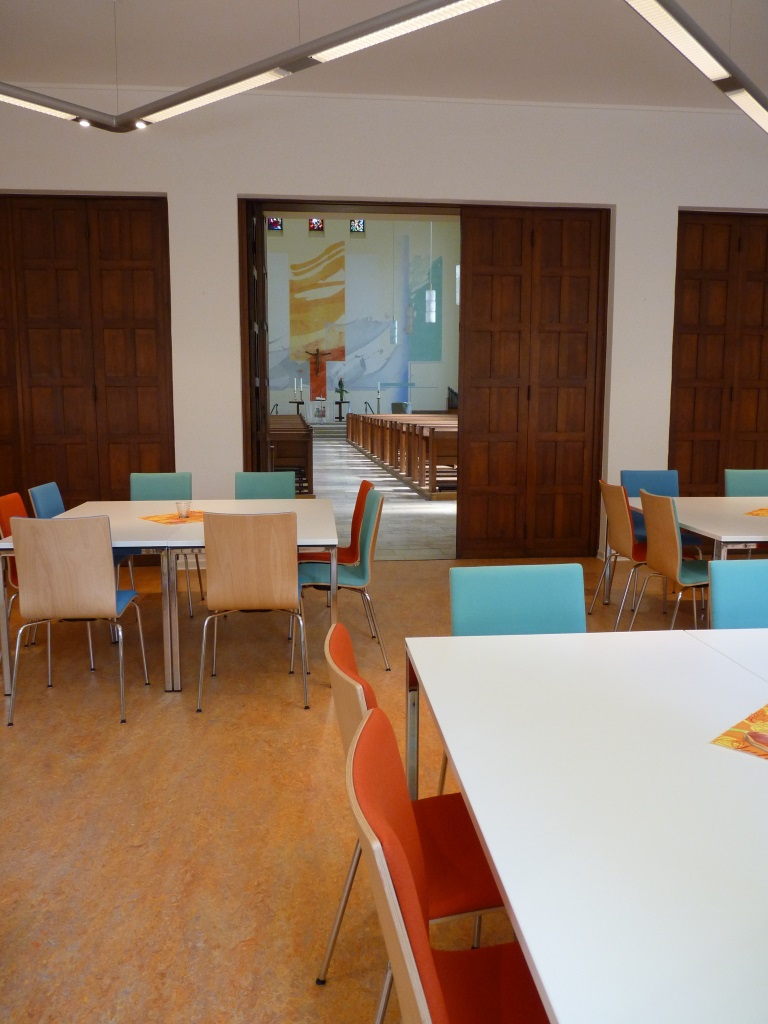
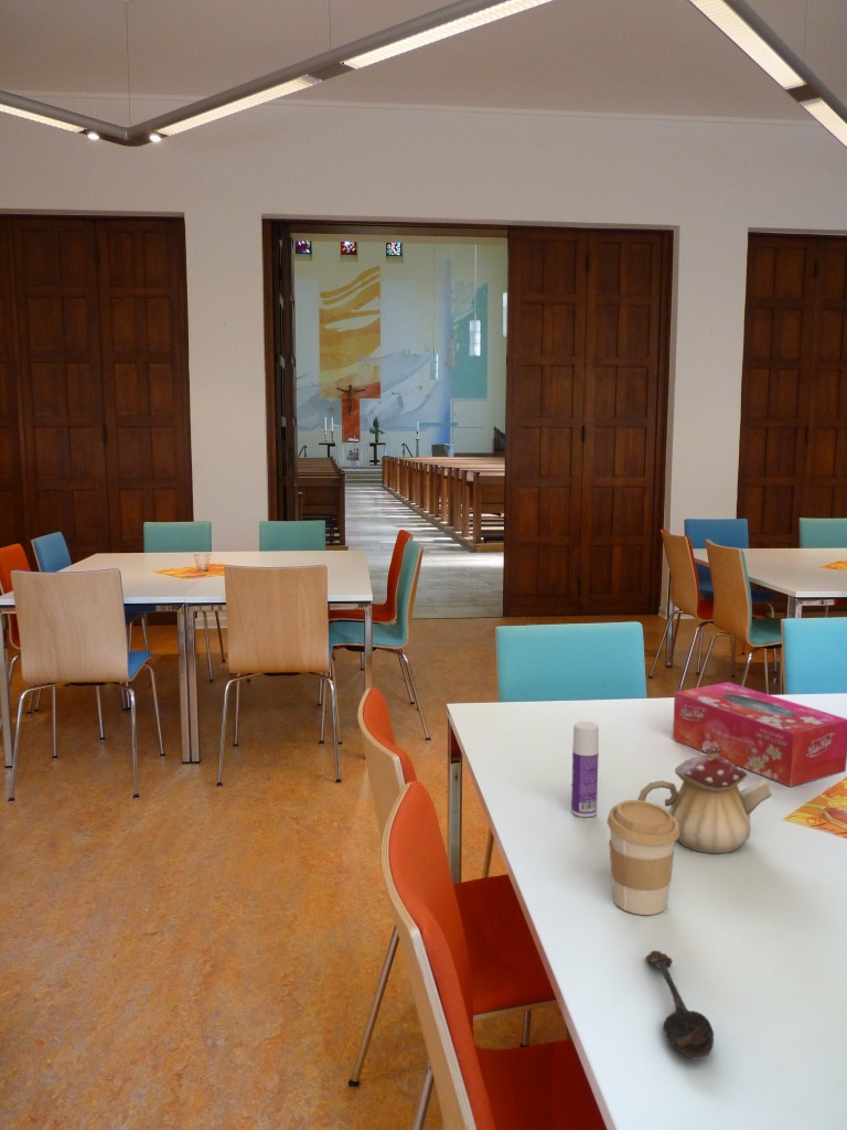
+ tissue box (755, 729)
+ bottle (585, 768)
+ coffee cup (642, 855)
+ teapot (704, 791)
+ spoon (677, 998)
